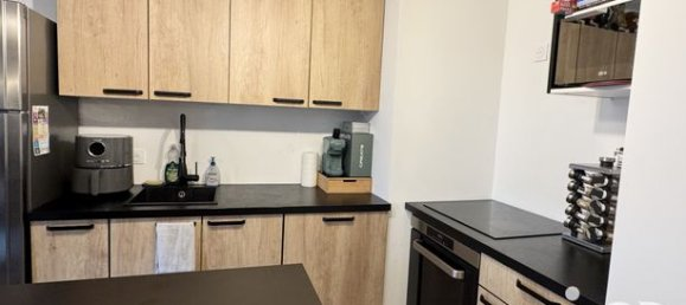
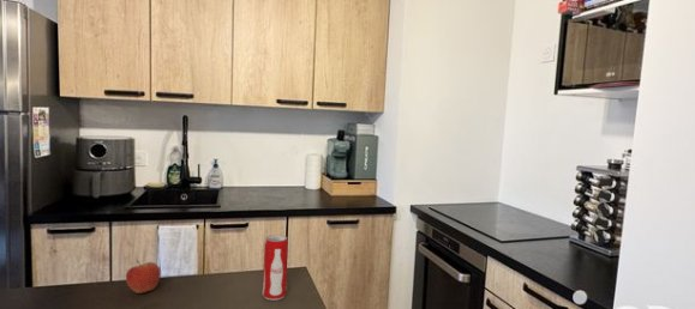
+ beverage can (275, 266)
+ apple (143, 275)
